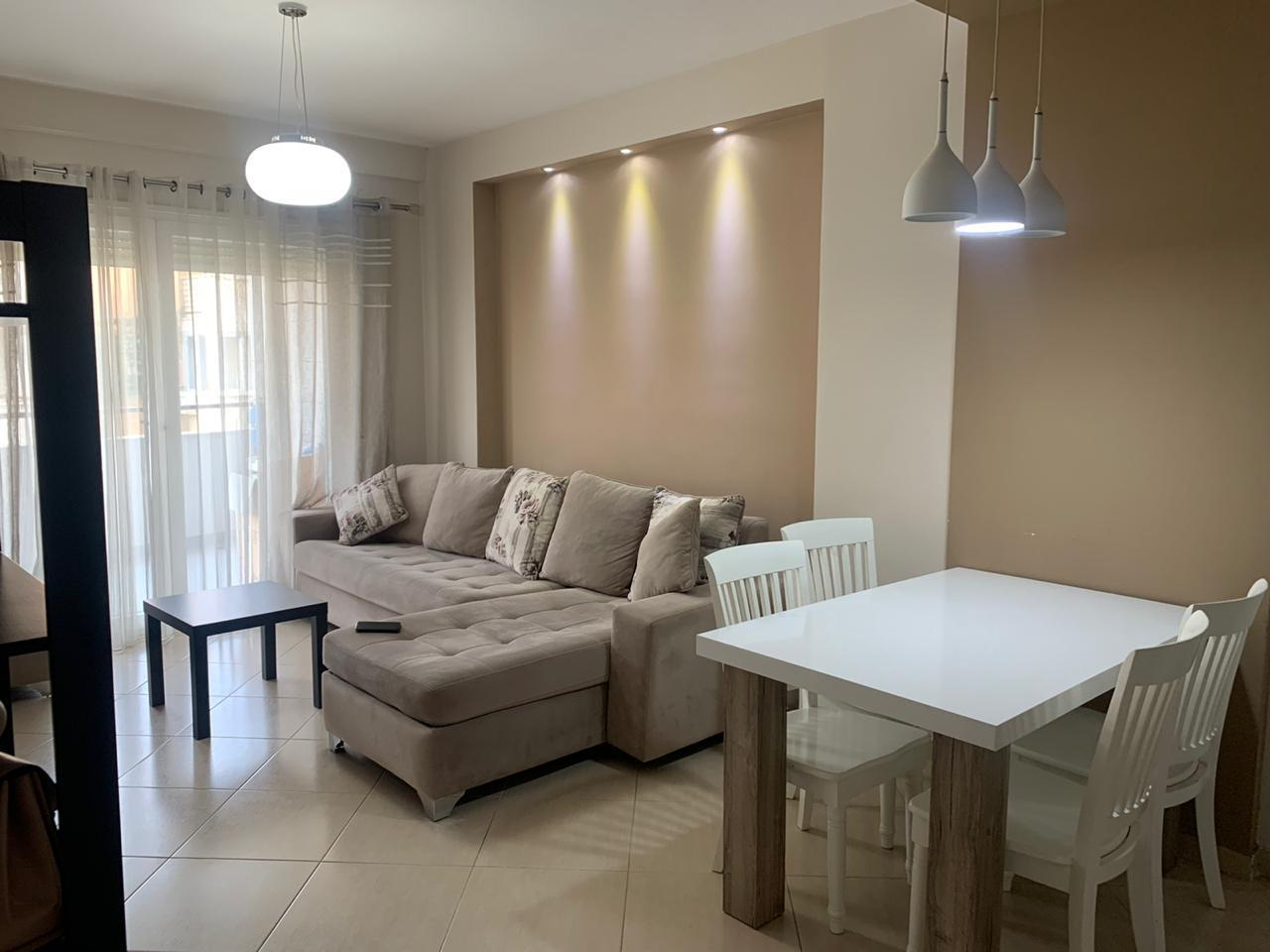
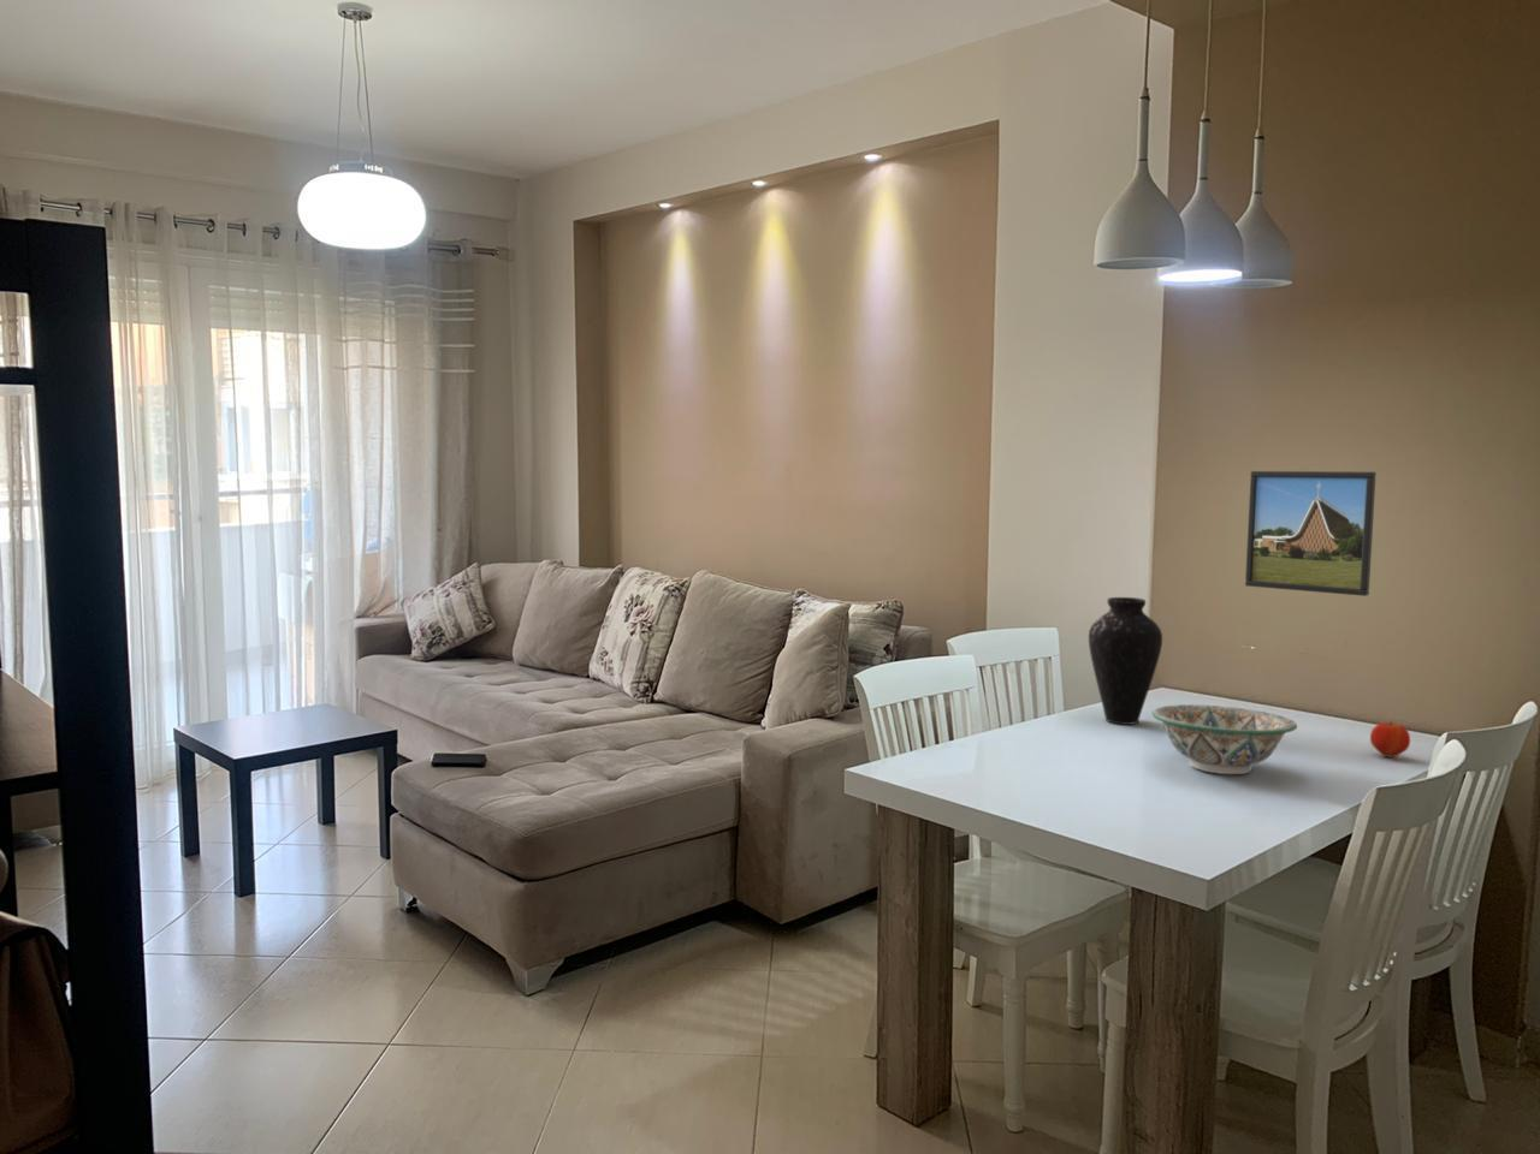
+ apple (1390, 738)
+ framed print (1308, 531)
+ vase (1124, 659)
+ decorative bowl (1221, 741)
